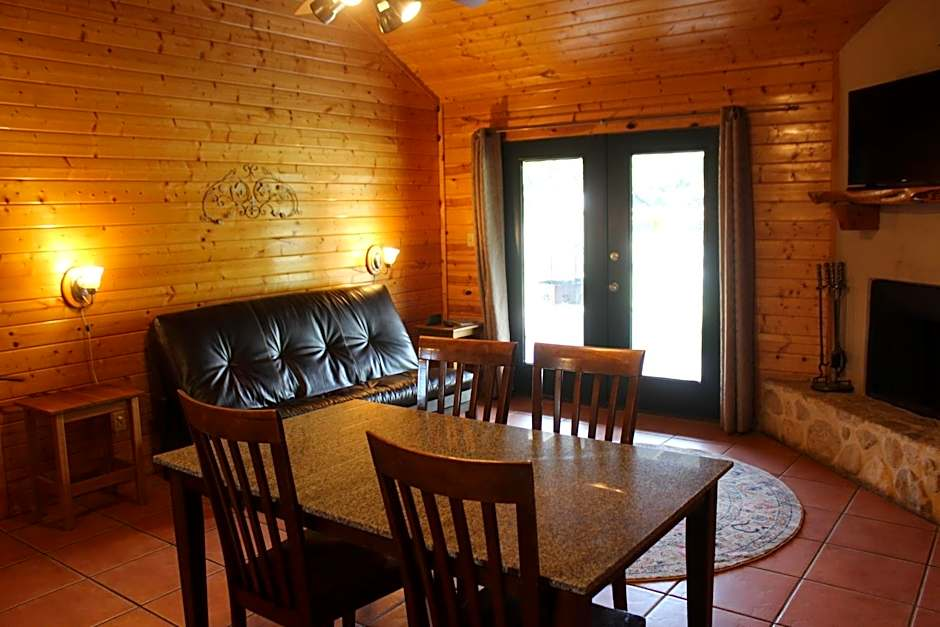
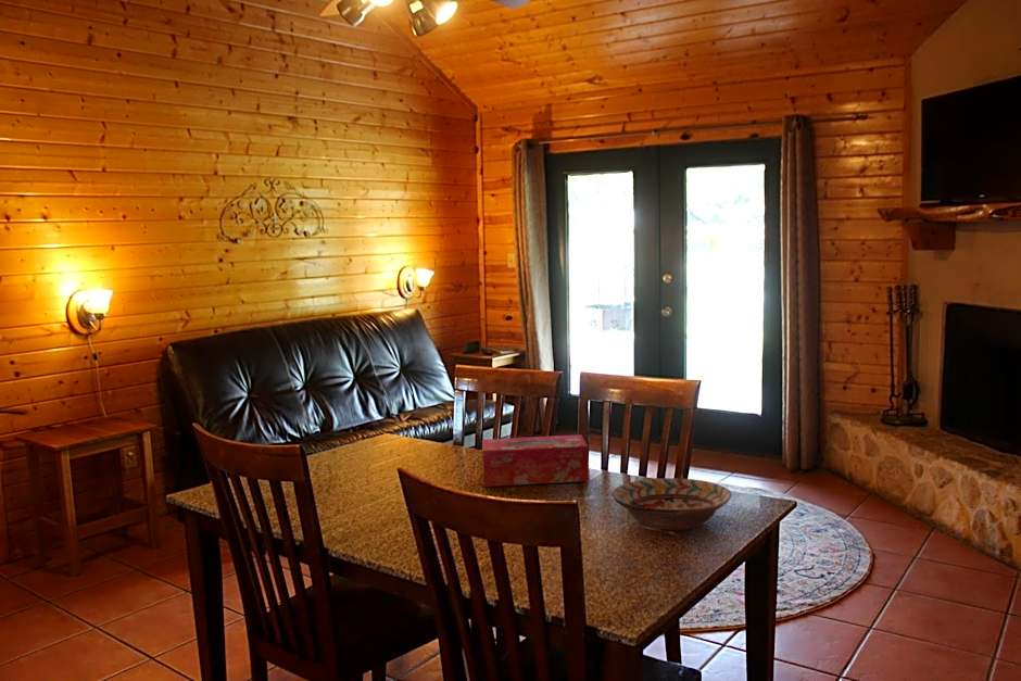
+ decorative bowl (671, 507)
+ tissue box (533, 459)
